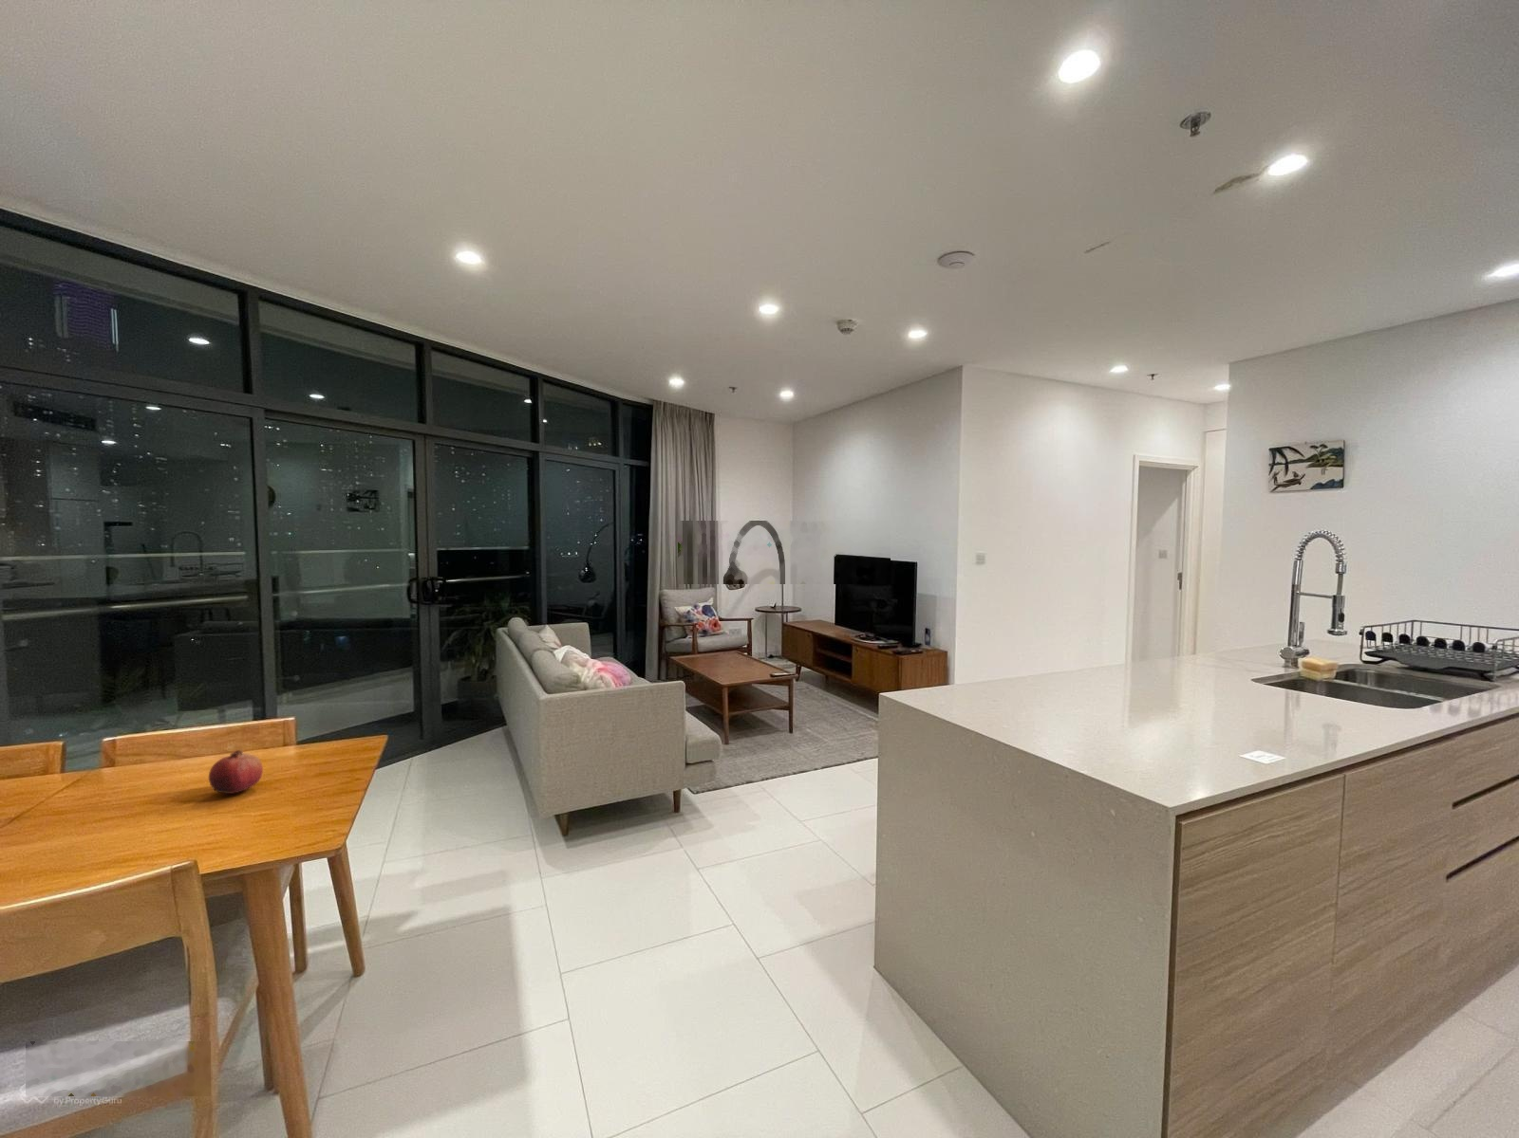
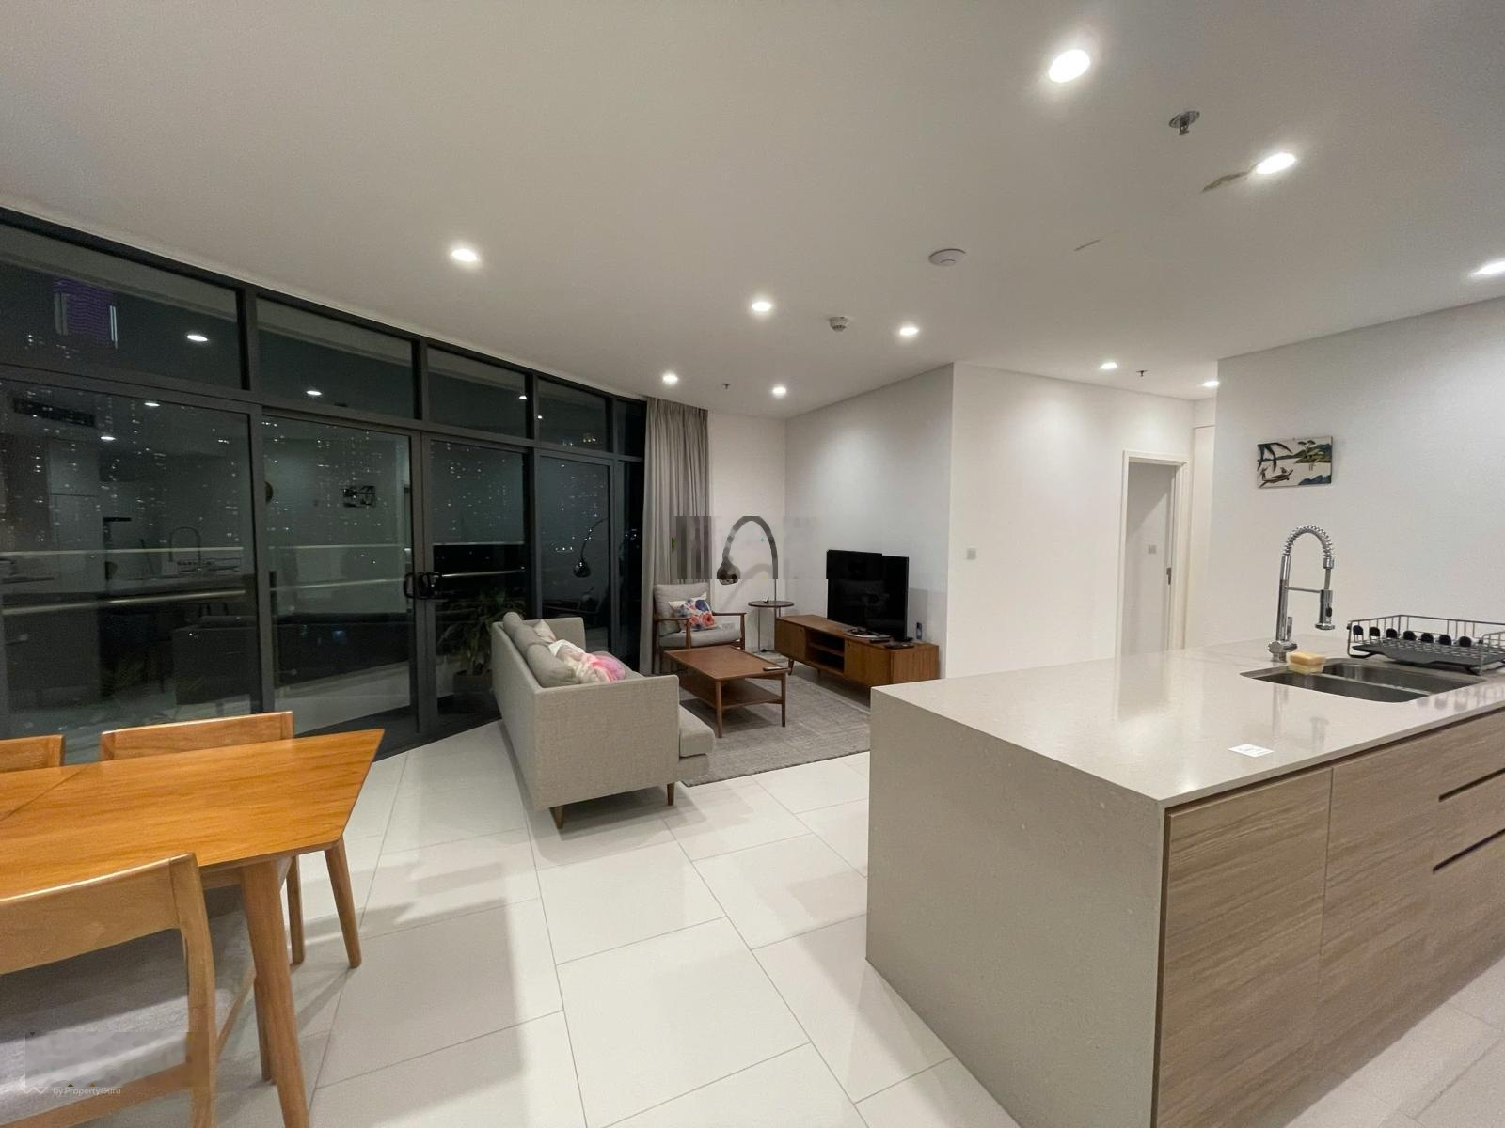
- fruit (236, 771)
